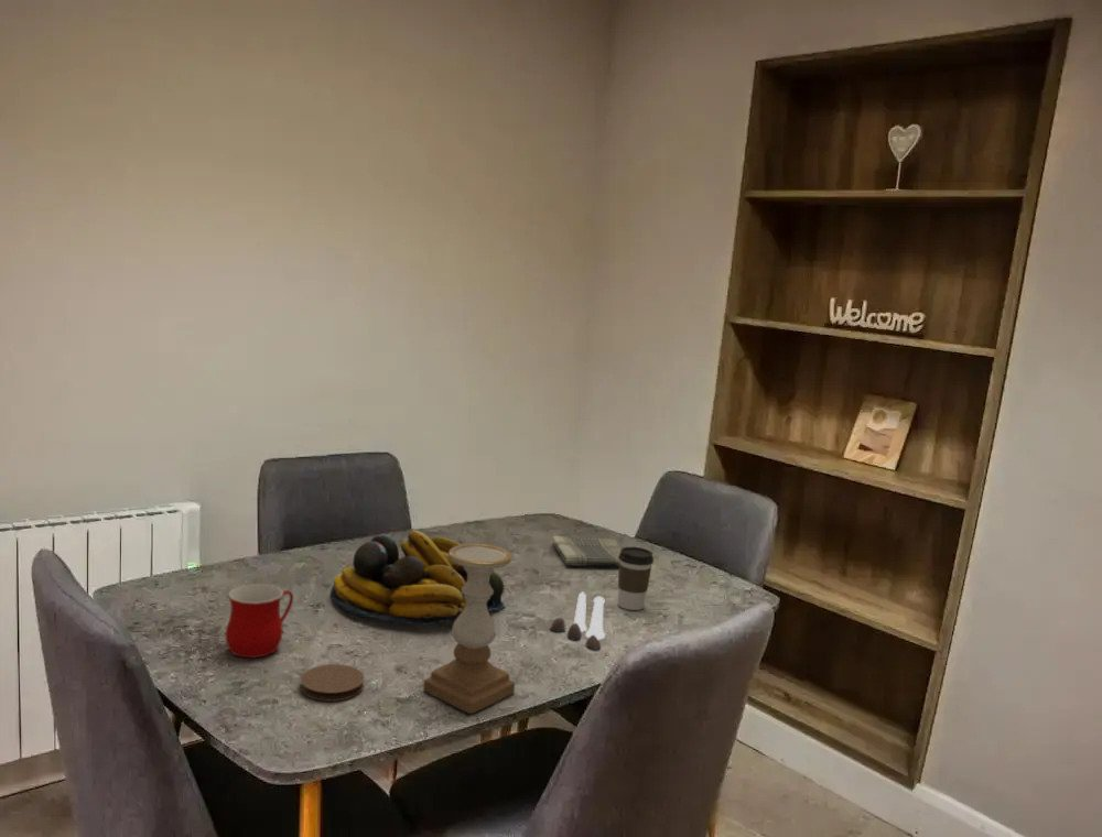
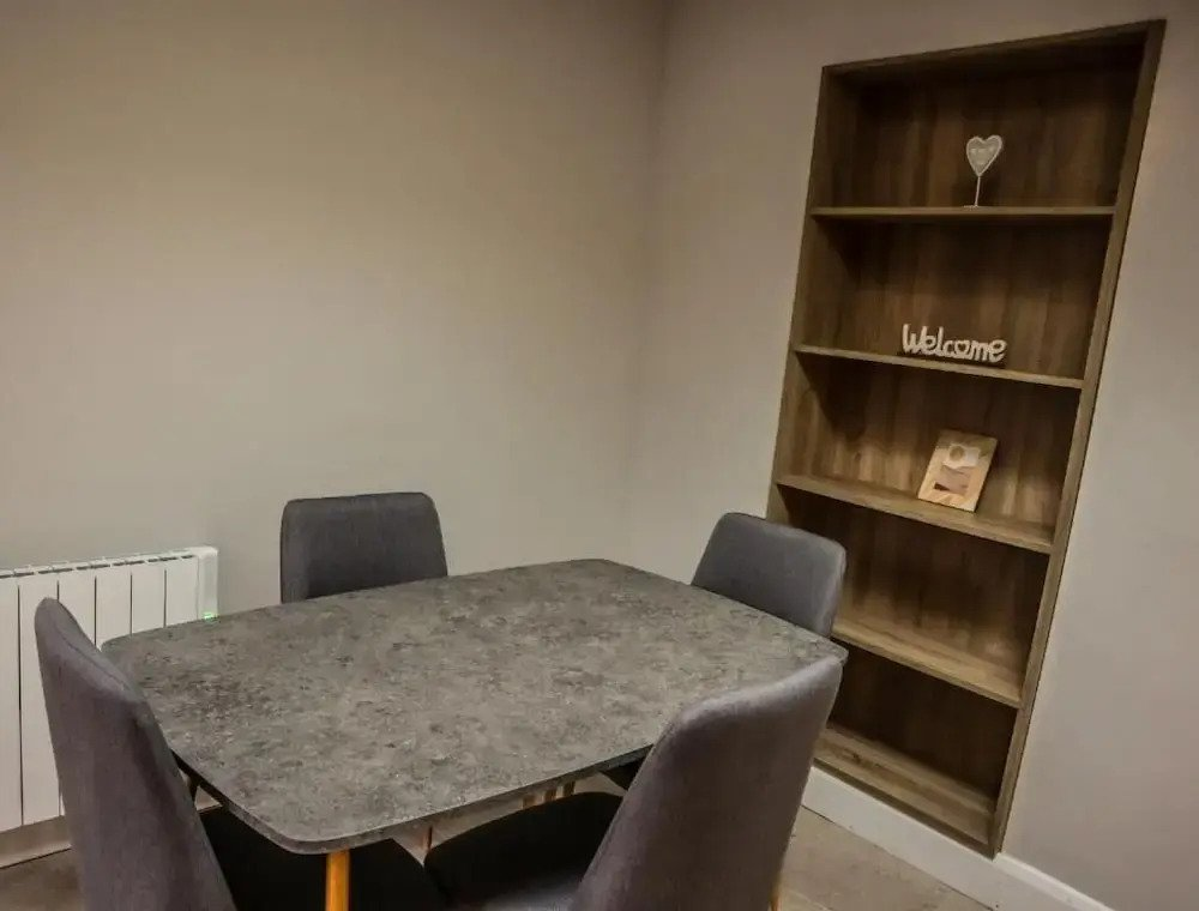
- candle holder (474, 622)
- coffee cup (634, 578)
- coaster (332, 682)
- dish towel (592, 548)
- salt and pepper shaker set (584, 616)
- mug (261, 619)
- fruit bowl (419, 566)
